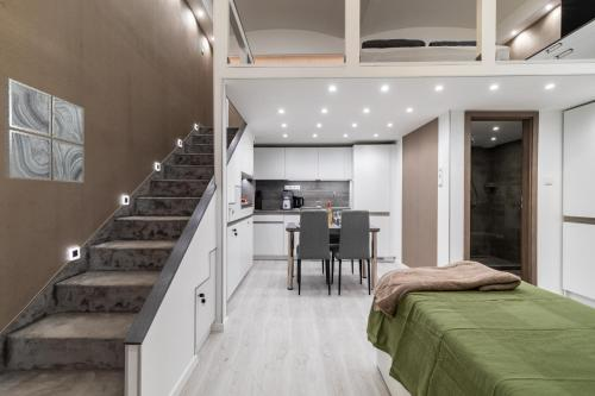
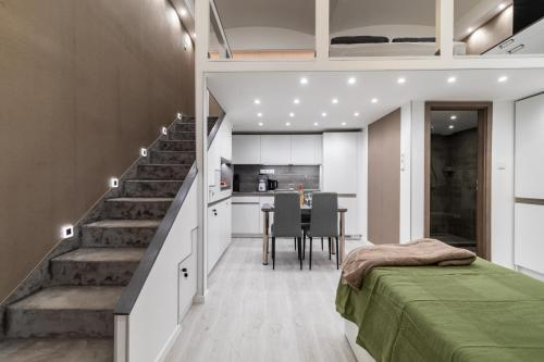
- wall art (51, 137)
